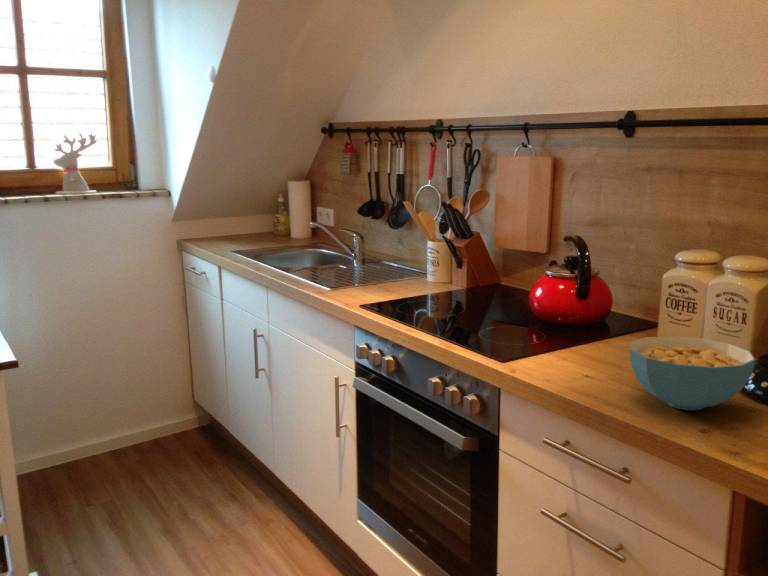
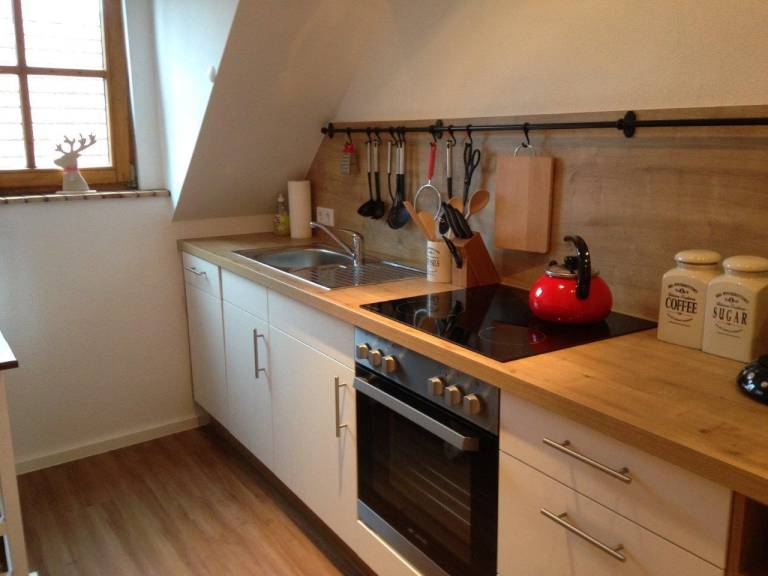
- cereal bowl (687, 377)
